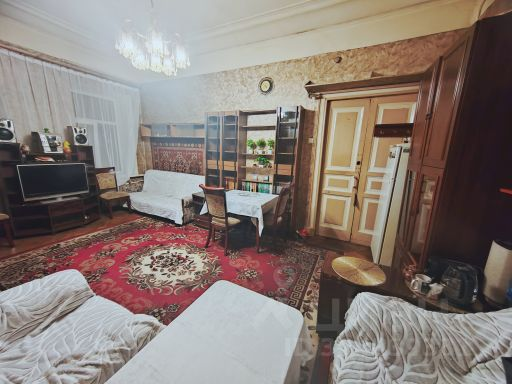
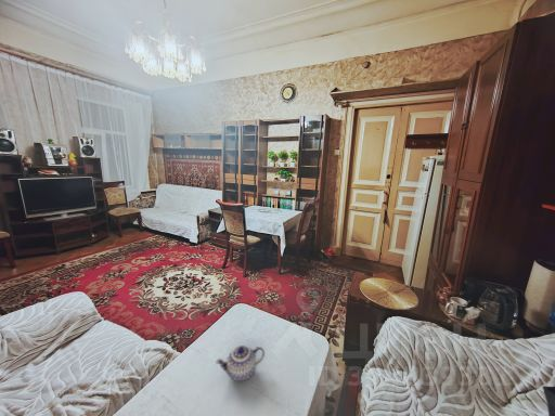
+ teapot (241, 360)
